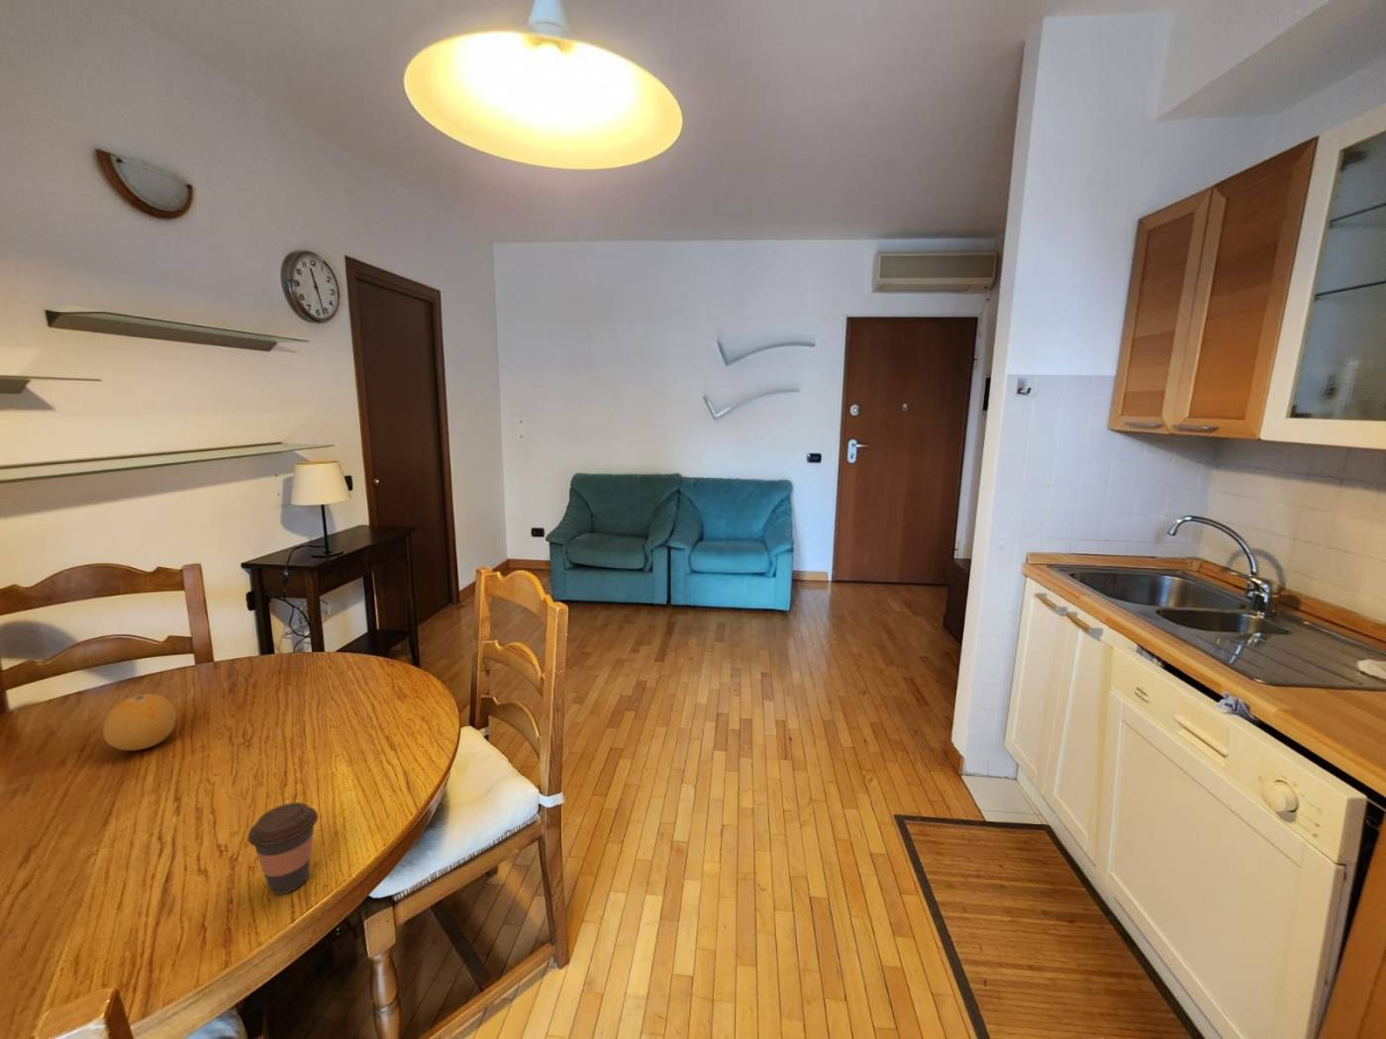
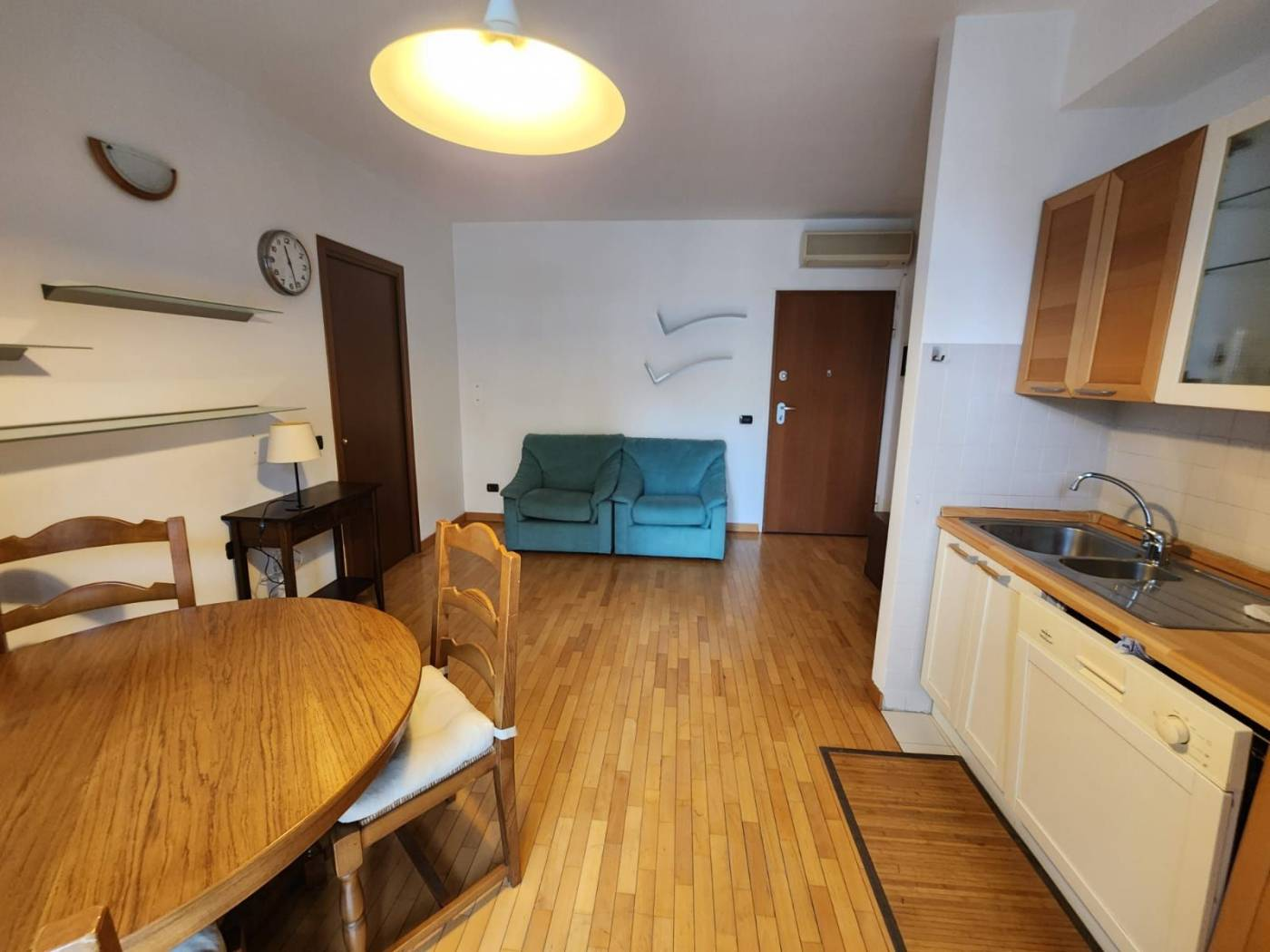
- fruit (141, 721)
- coffee cup (286, 849)
